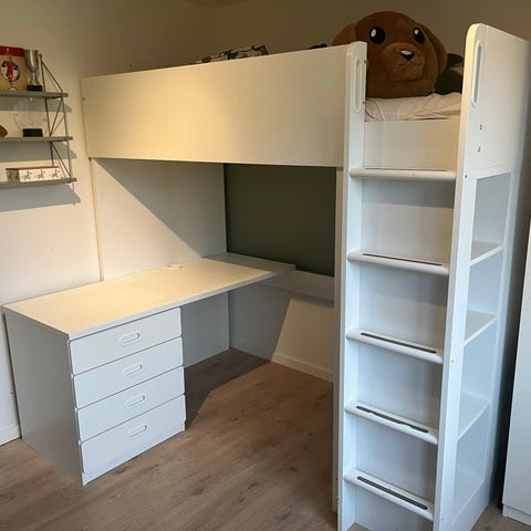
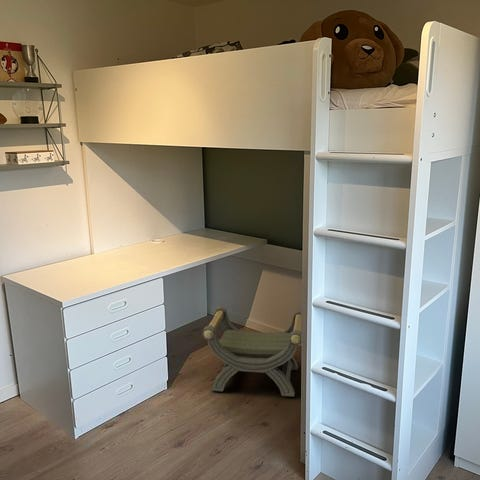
+ stool (256, 349)
